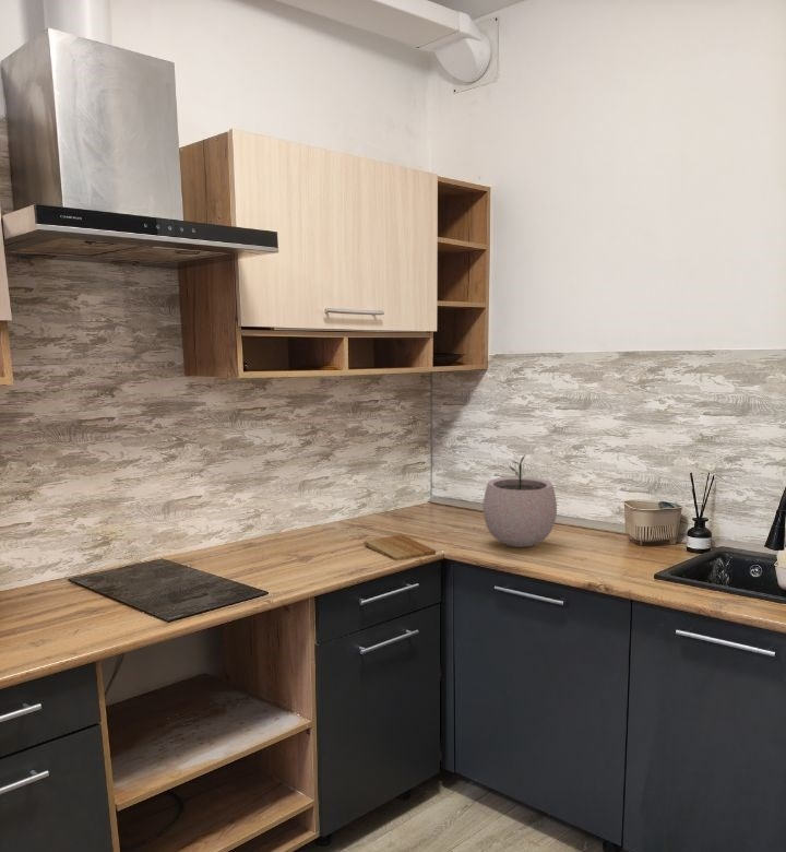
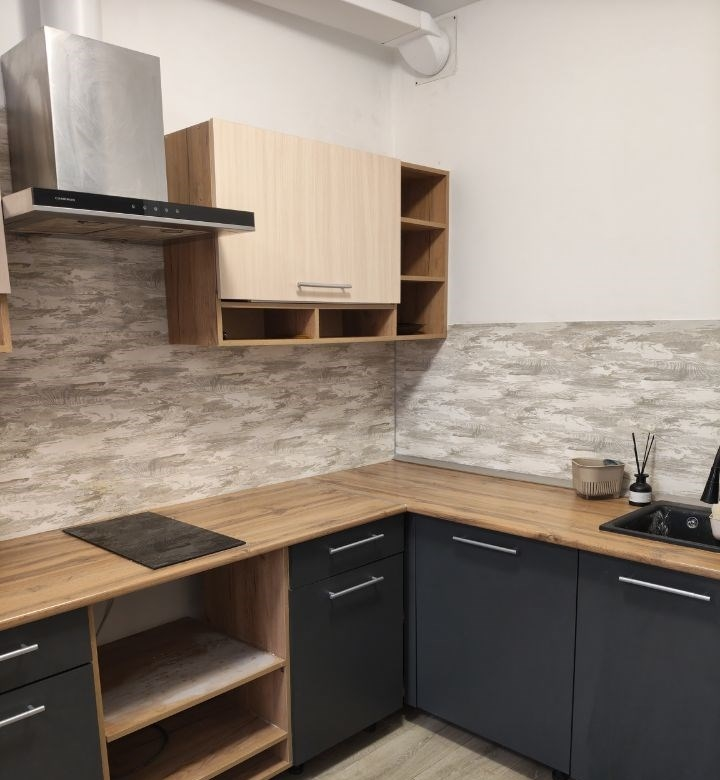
- cutting board (398, 547)
- plant pot (520, 500)
